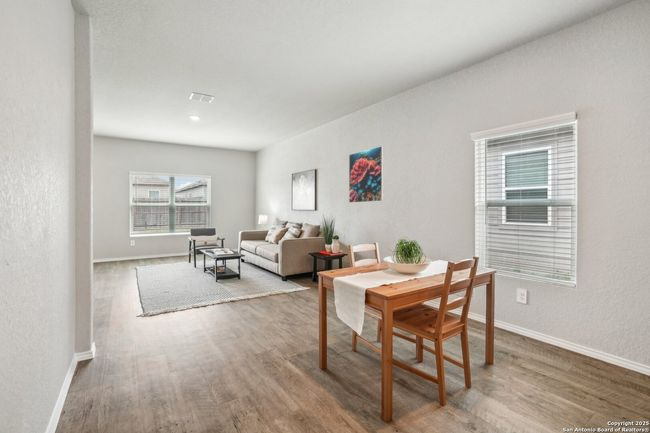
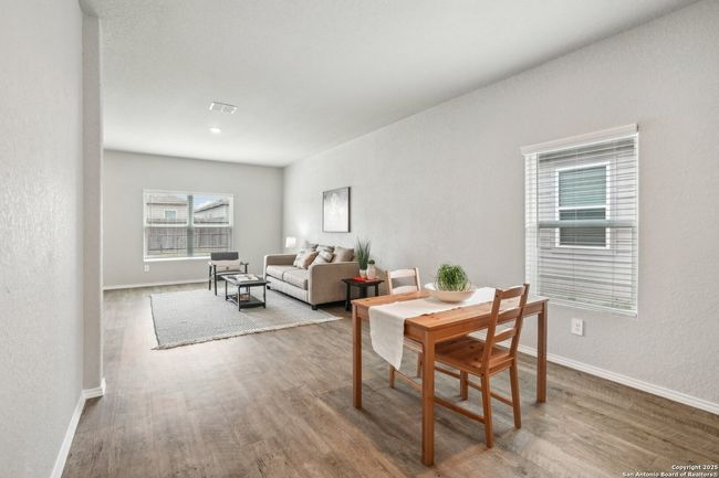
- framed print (365, 176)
